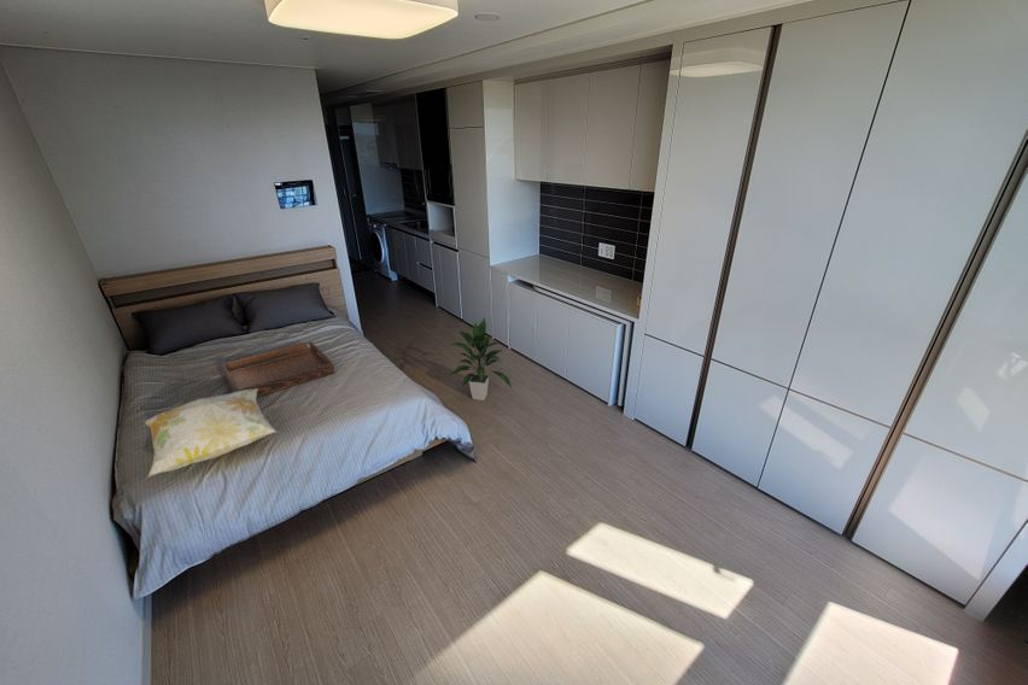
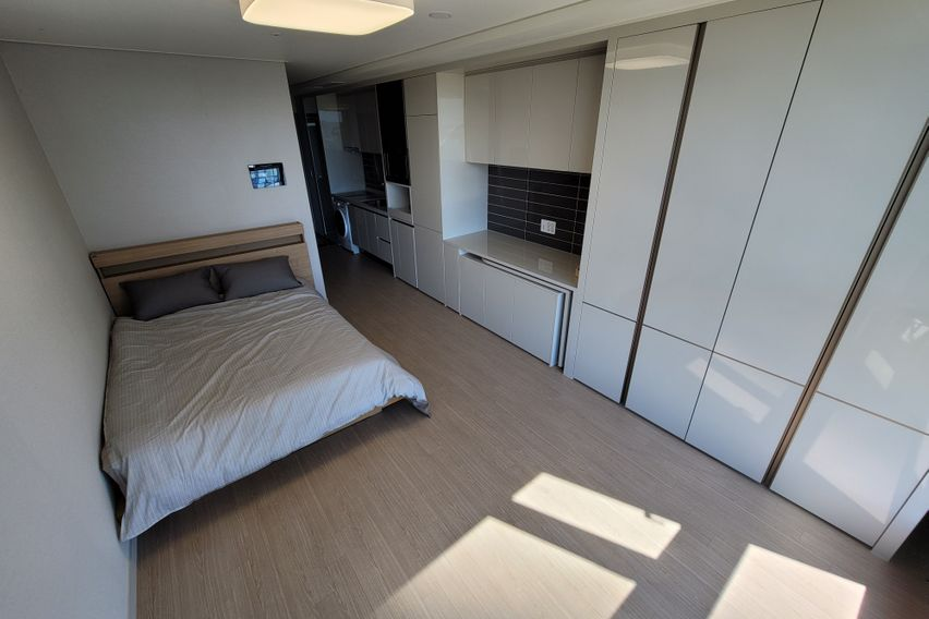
- serving tray (278, 368)
- indoor plant (479, 362)
- decorative pillow (210, 426)
